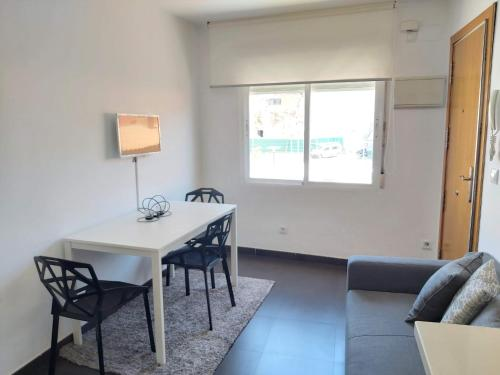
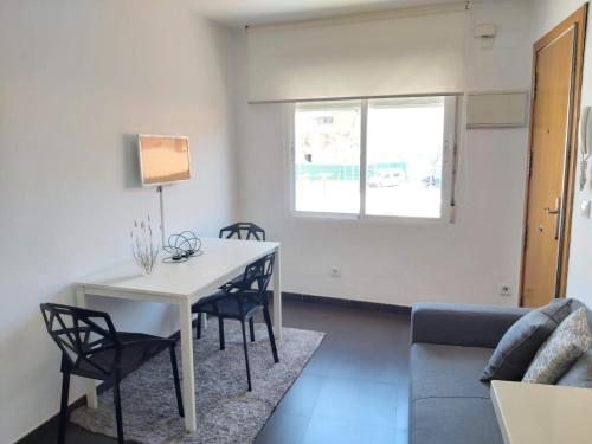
+ plant (146, 243)
